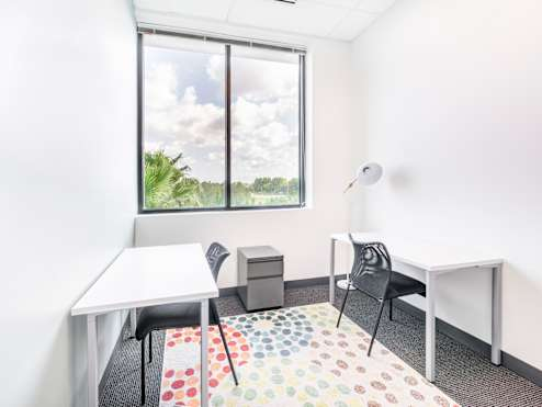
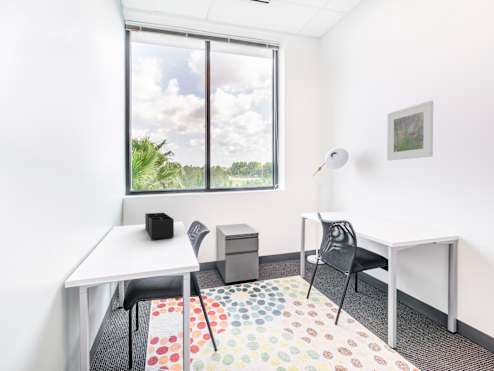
+ desk organizer (158, 224)
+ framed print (408, 133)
